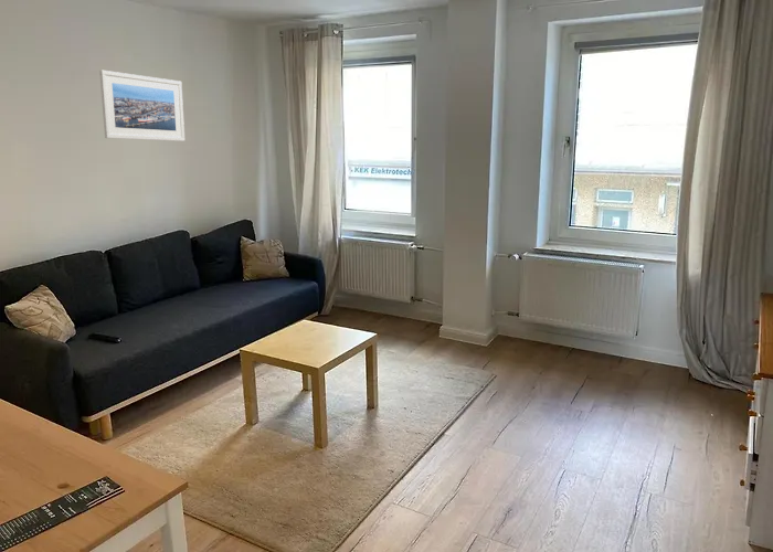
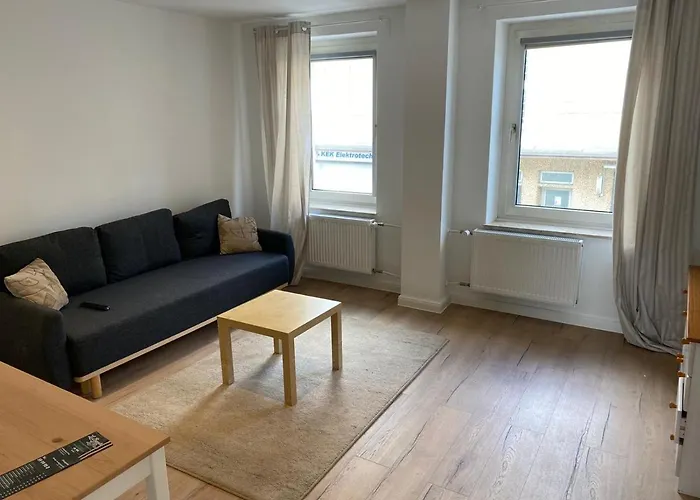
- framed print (145, 108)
